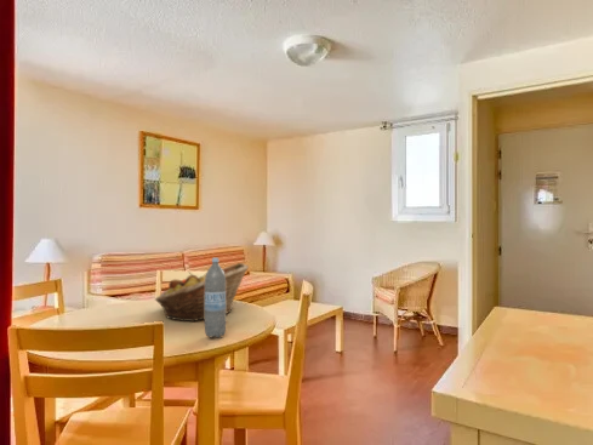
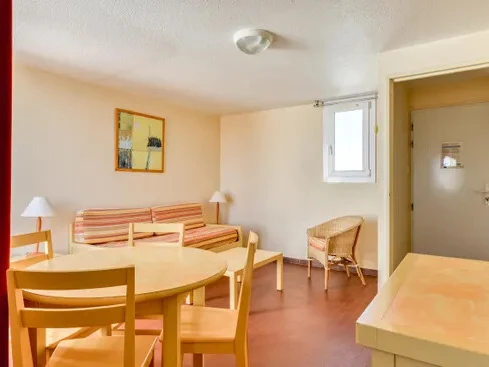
- fruit basket (204, 289)
- water bottle (215, 297)
